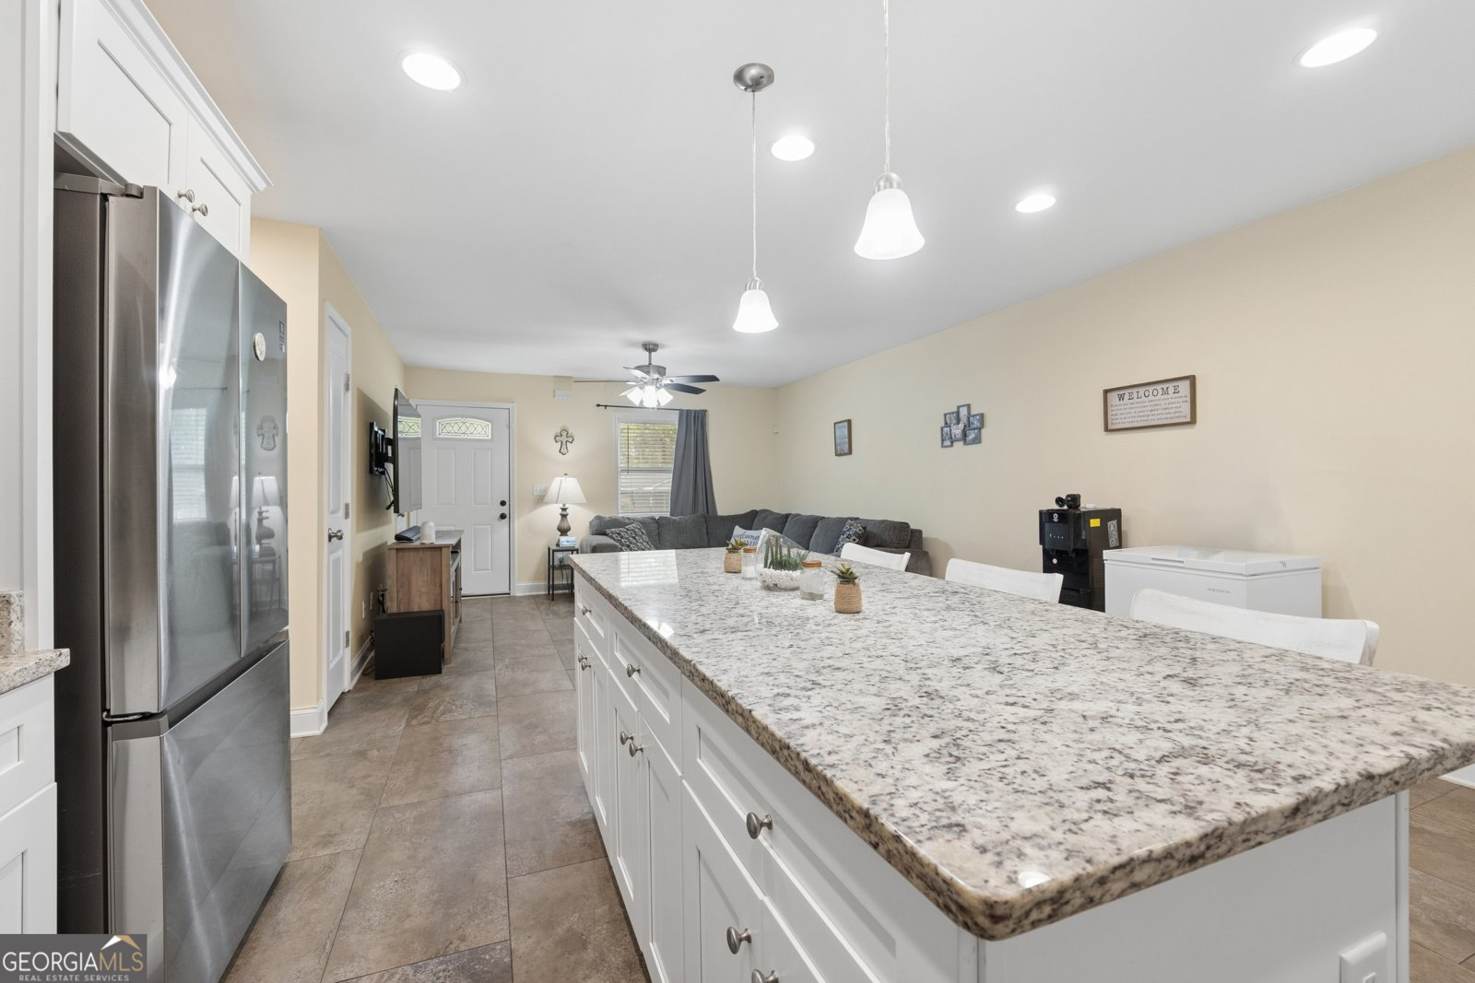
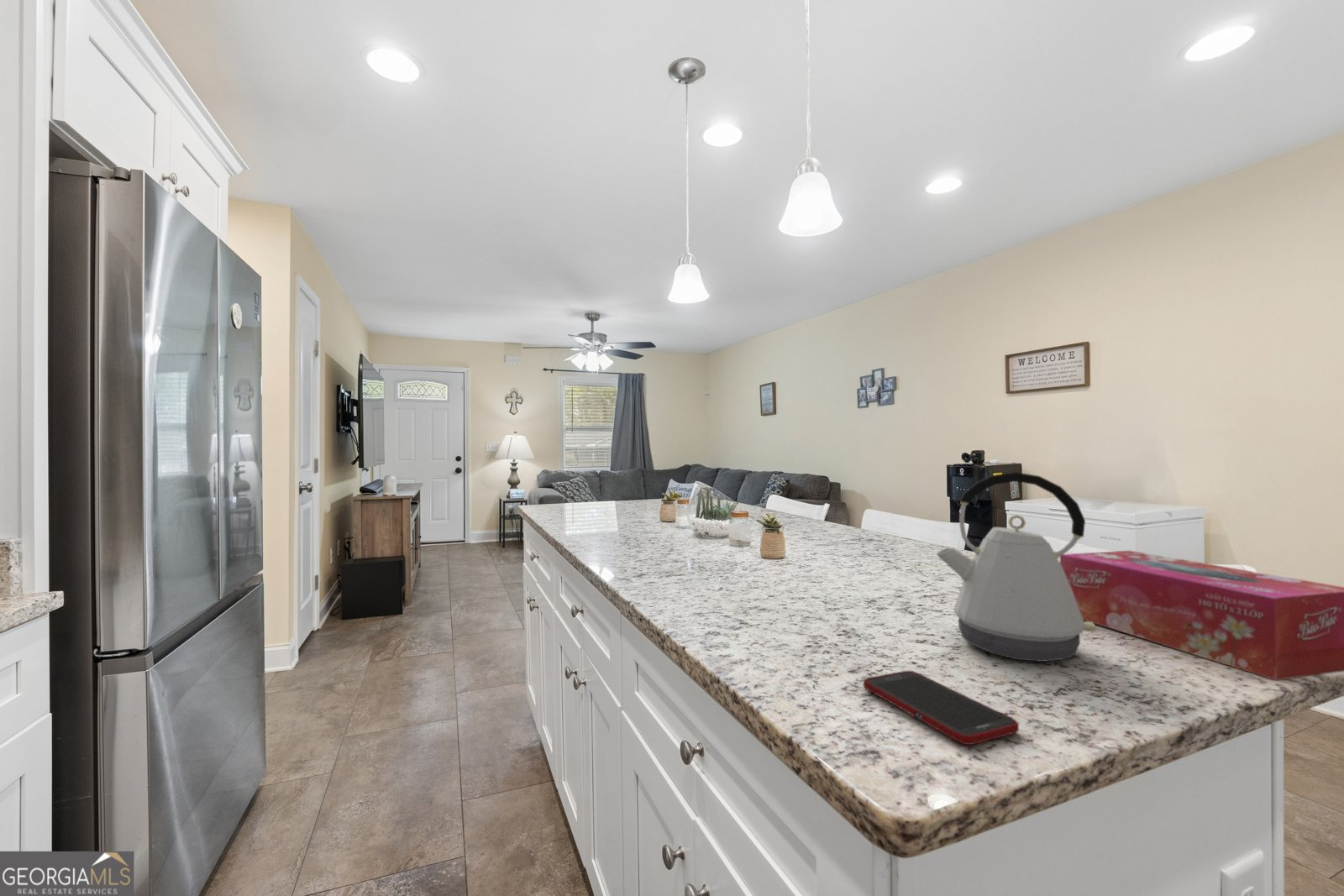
+ tissue box (1189, 603)
+ cell phone (934, 703)
+ kettle (1011, 558)
